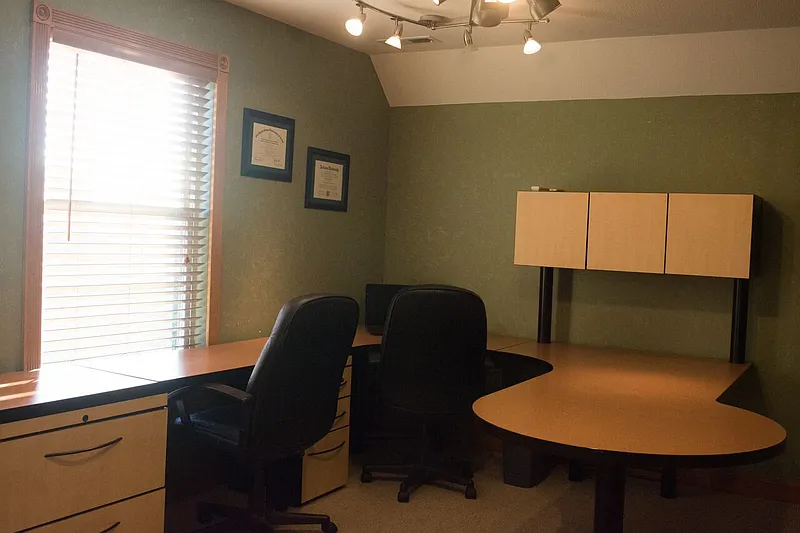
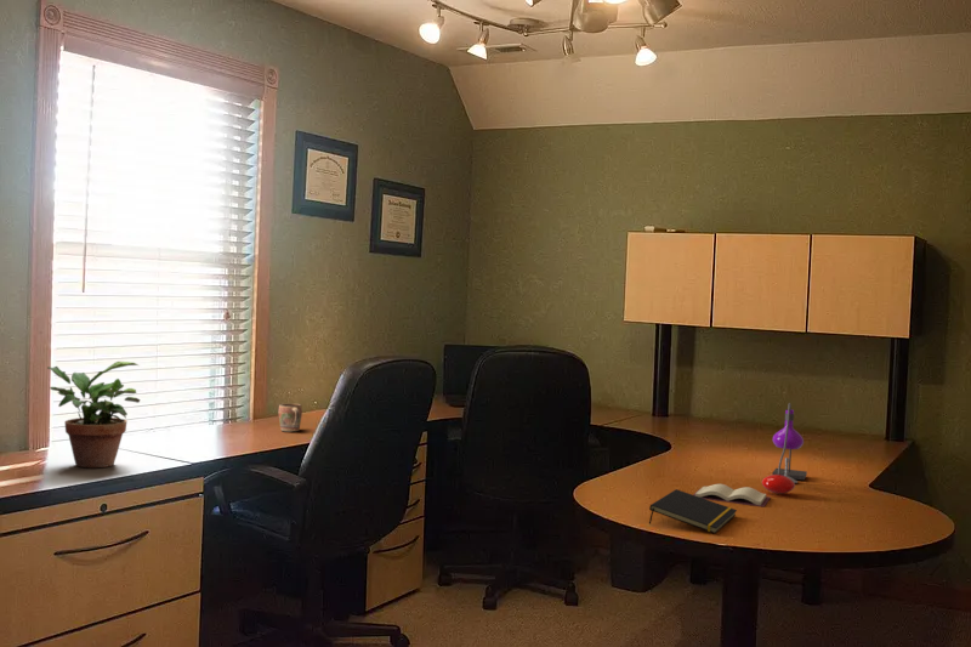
+ desk lamp (773, 442)
+ mug (289, 418)
+ notepad (694, 510)
+ potted plant (84, 413)
